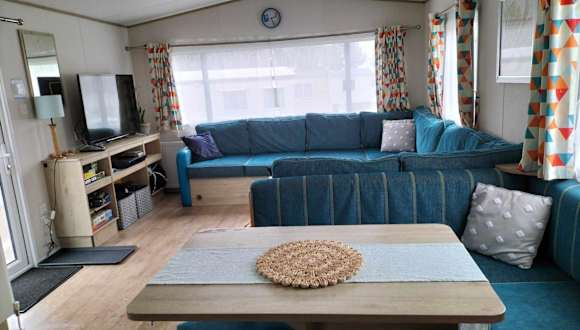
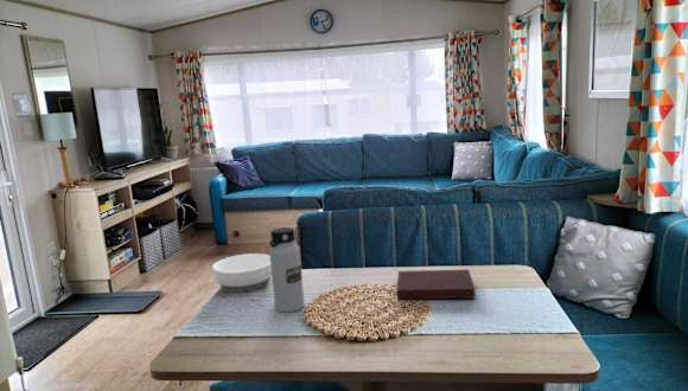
+ water bottle (286, 268)
+ bowl (244, 273)
+ notebook (434, 283)
